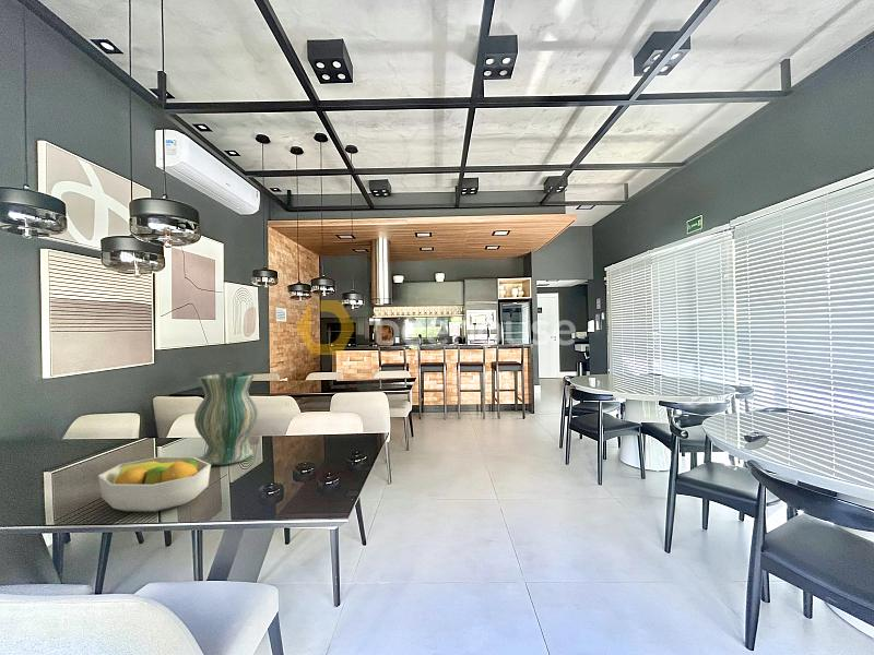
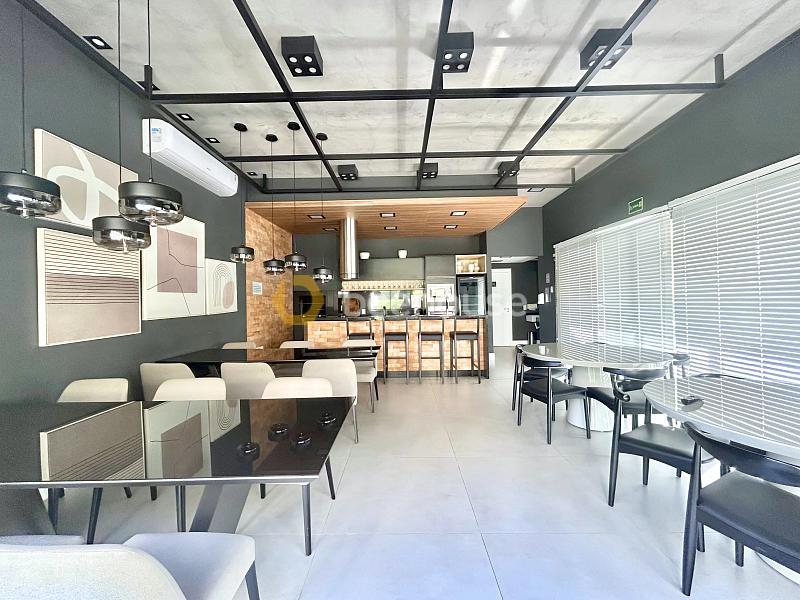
- fruit bowl (156, 477)
- vase (227, 416)
